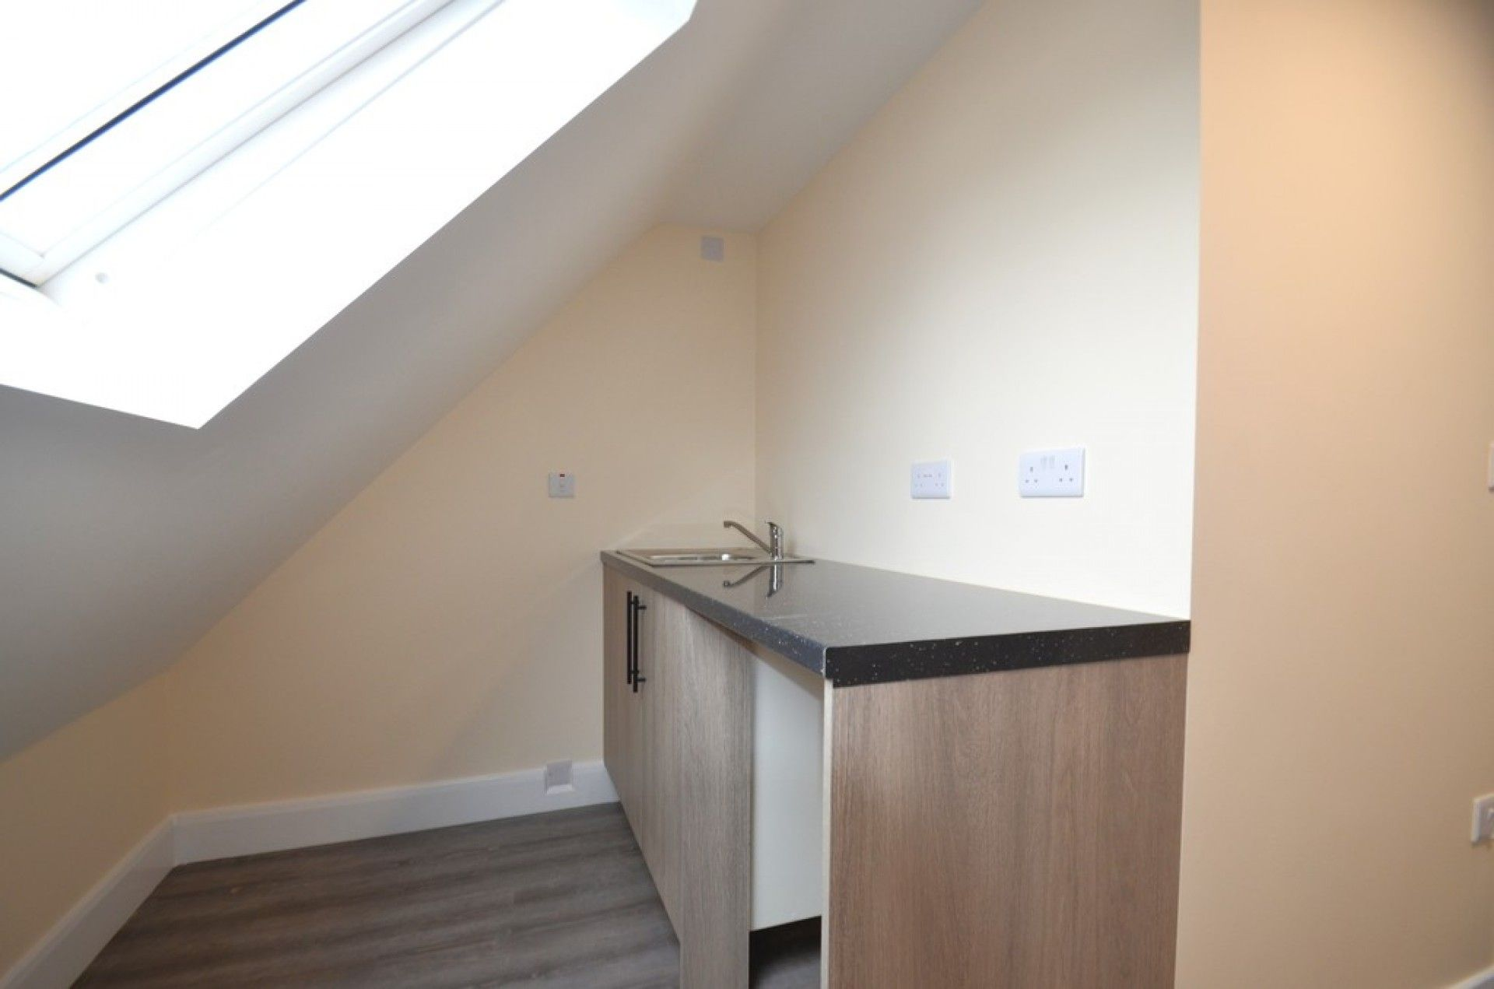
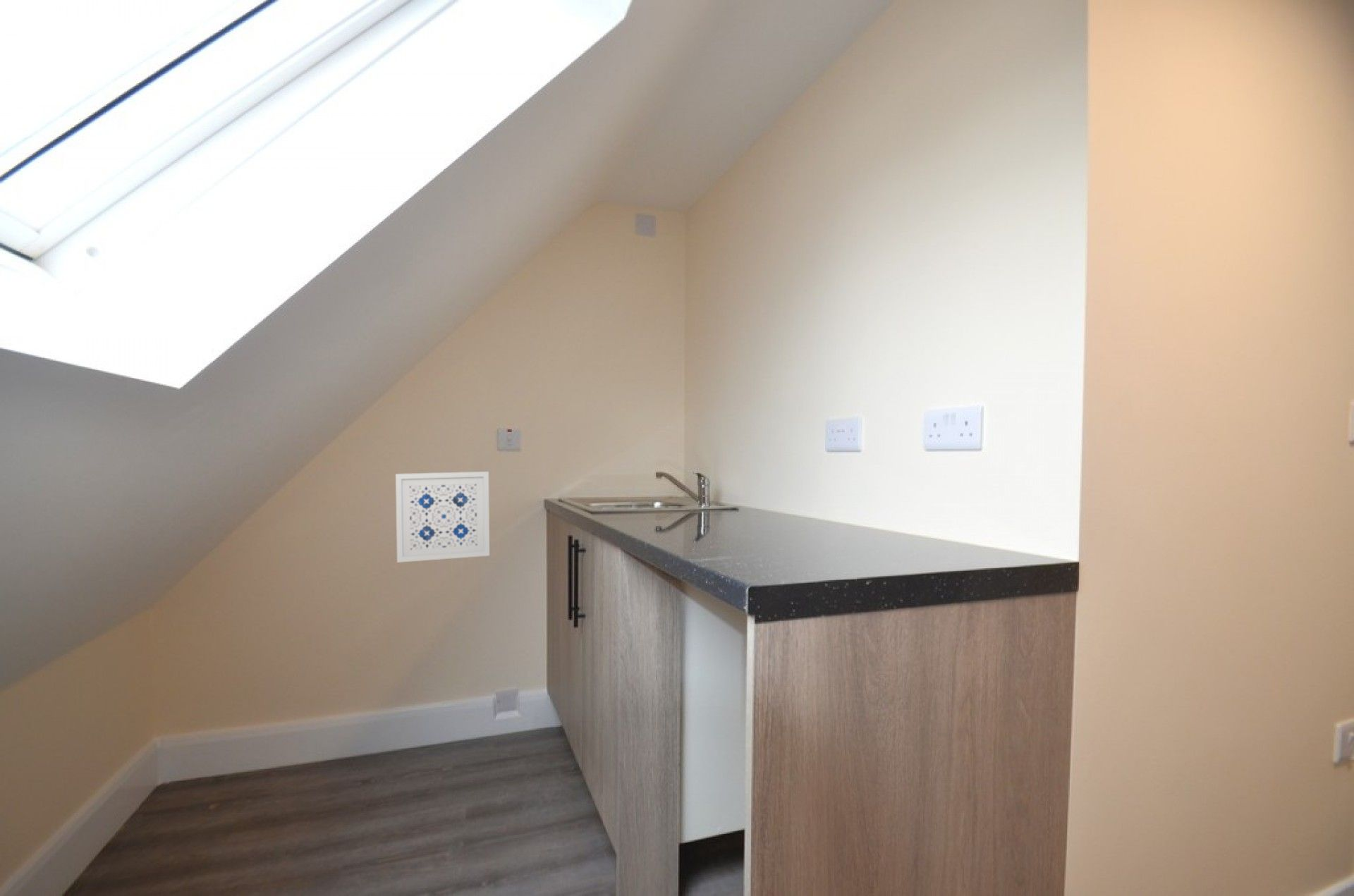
+ wall art (444, 515)
